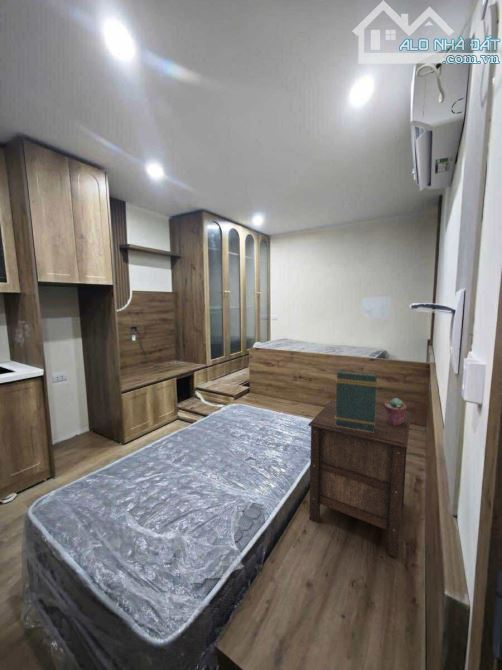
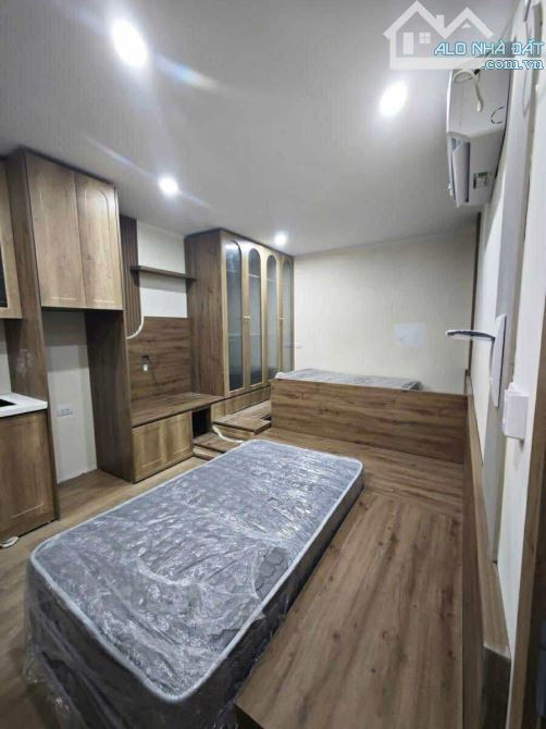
- nightstand (360, 464)
- potted succulent (395, 409)
- book (355, 399)
